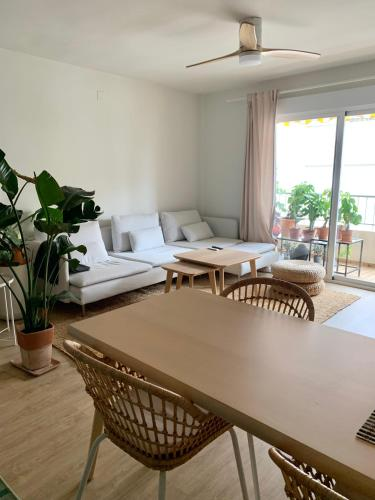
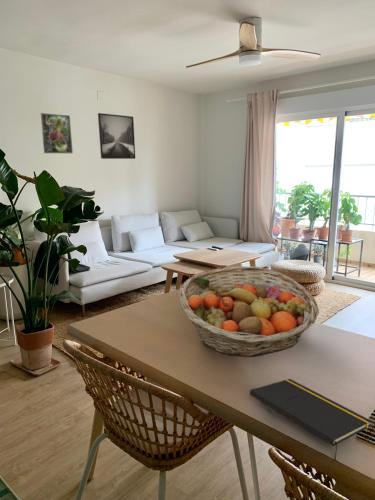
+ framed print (117, 137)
+ notepad (308, 407)
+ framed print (57, 134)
+ fruit basket (247, 308)
